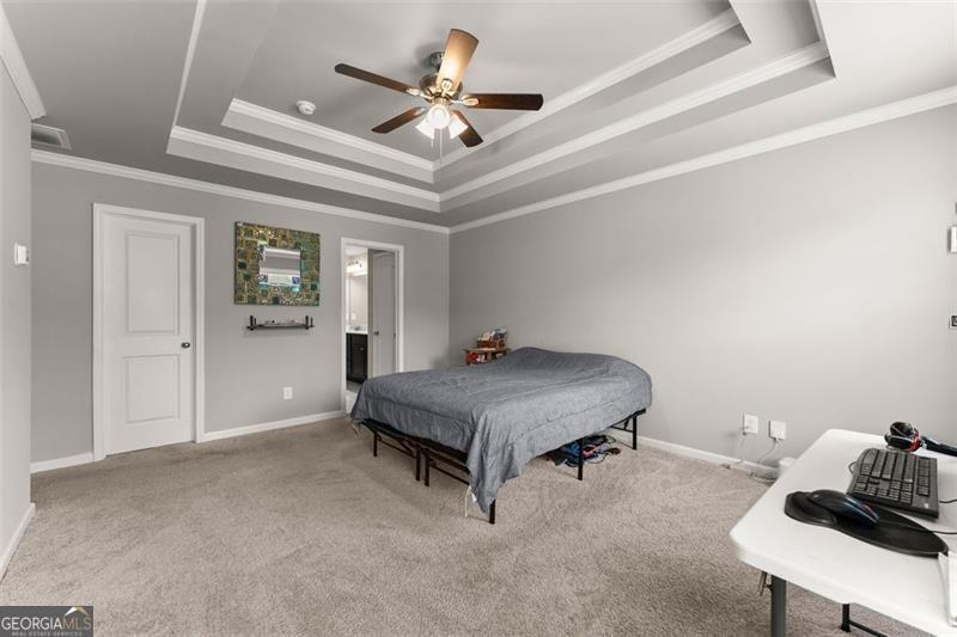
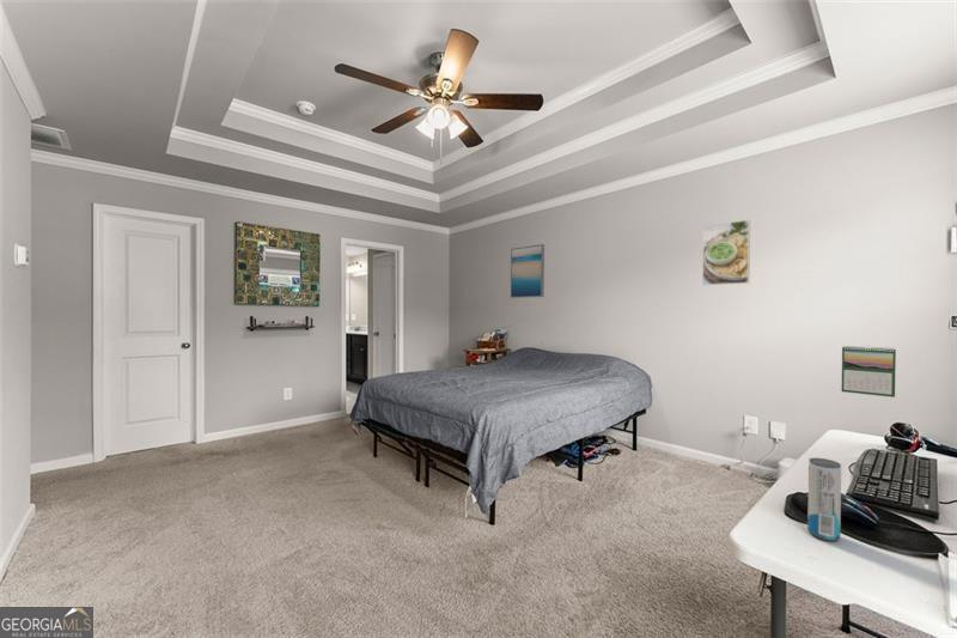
+ beverage can (823, 498)
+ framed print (725, 253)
+ wall art (526, 272)
+ calendar (867, 370)
